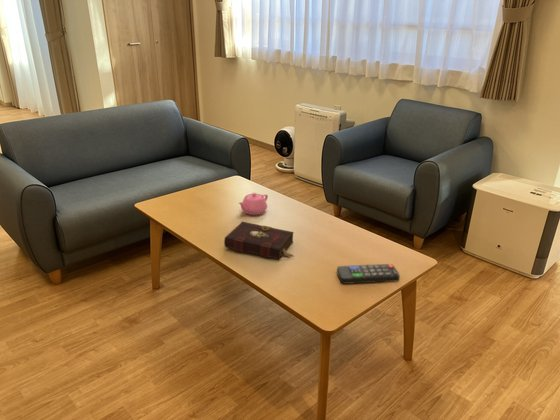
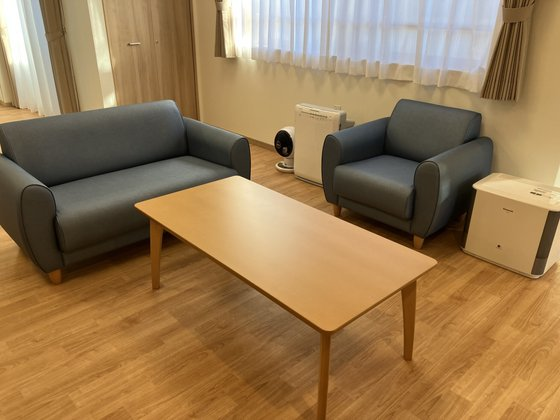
- teapot (253, 202)
- book (263, 240)
- remote control (367, 273)
